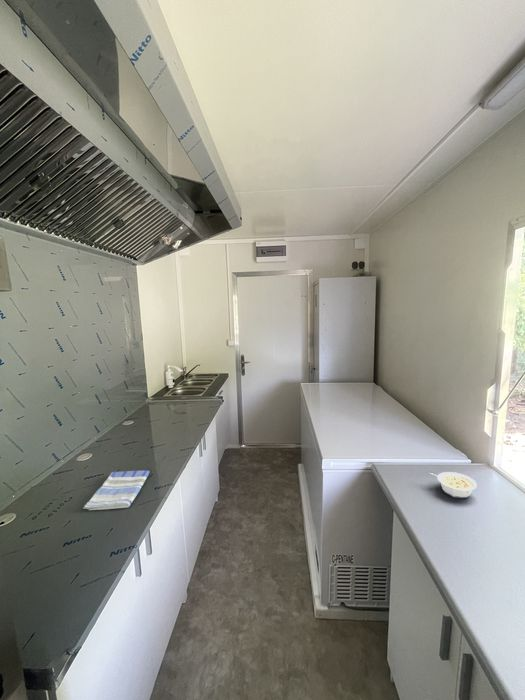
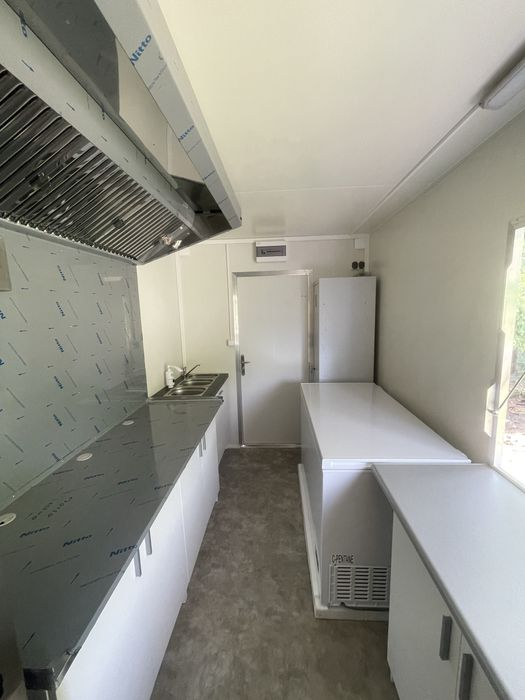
- dish towel (119, 487)
- legume (455, 485)
